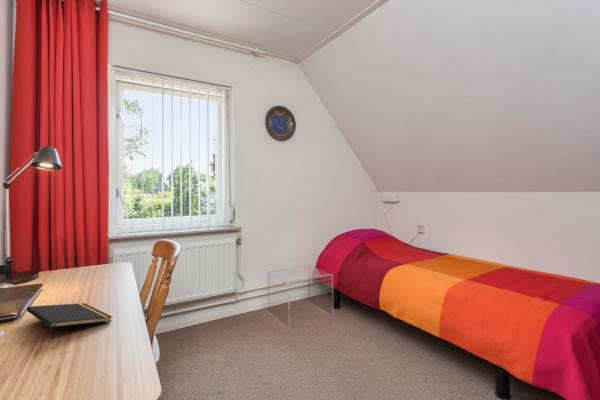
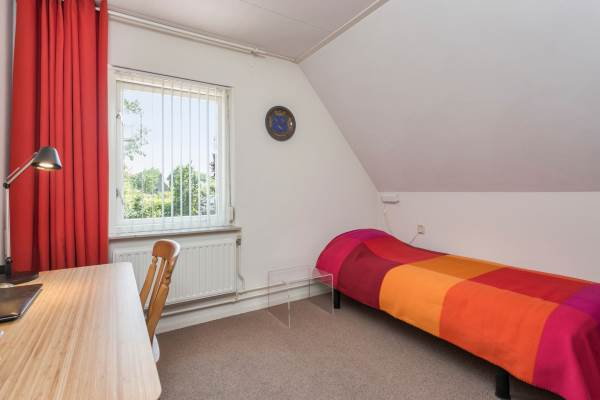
- notepad (69, 313)
